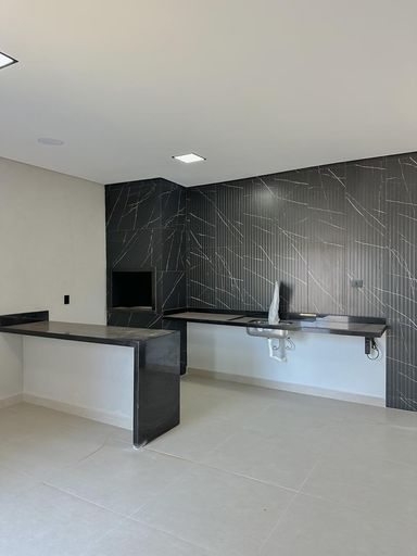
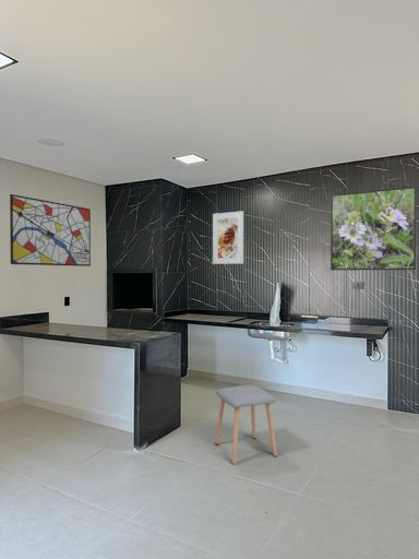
+ wall art (53, 234)
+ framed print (227, 238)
+ stool (251, 418)
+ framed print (371, 230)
